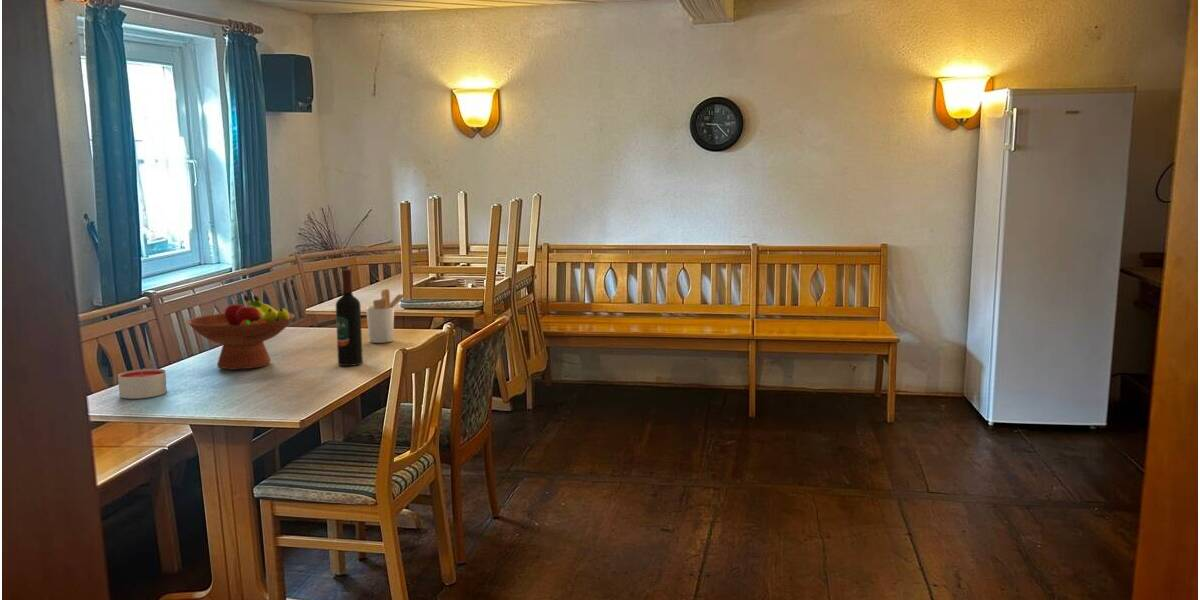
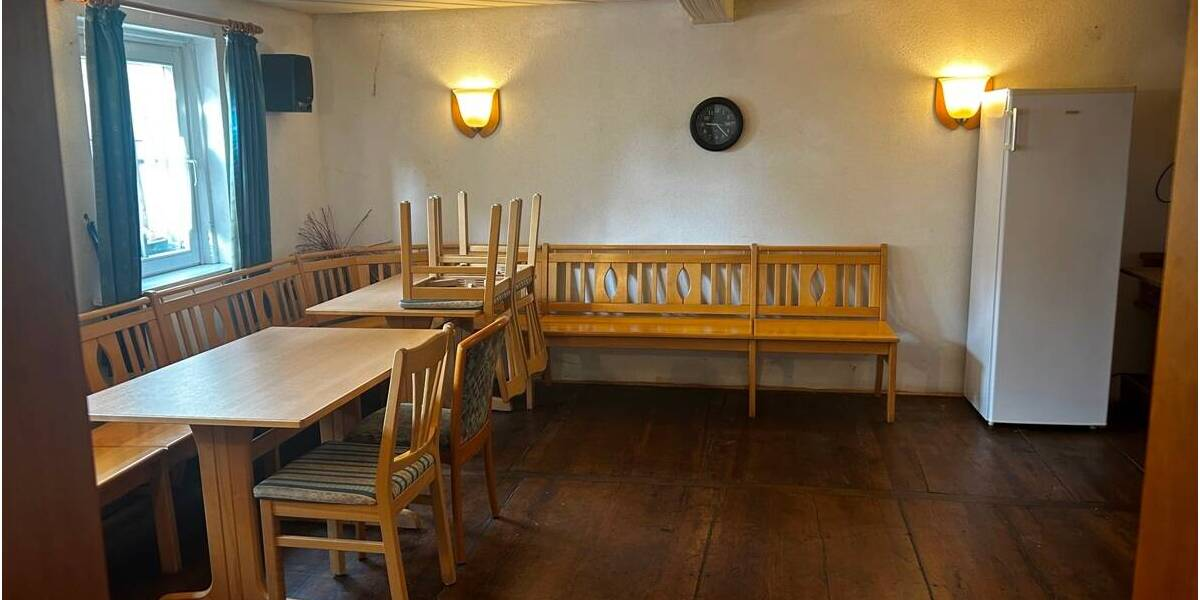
- wine bottle (348, 316)
- candle (142, 382)
- fruit bowl (242, 332)
- utensil holder (387, 315)
